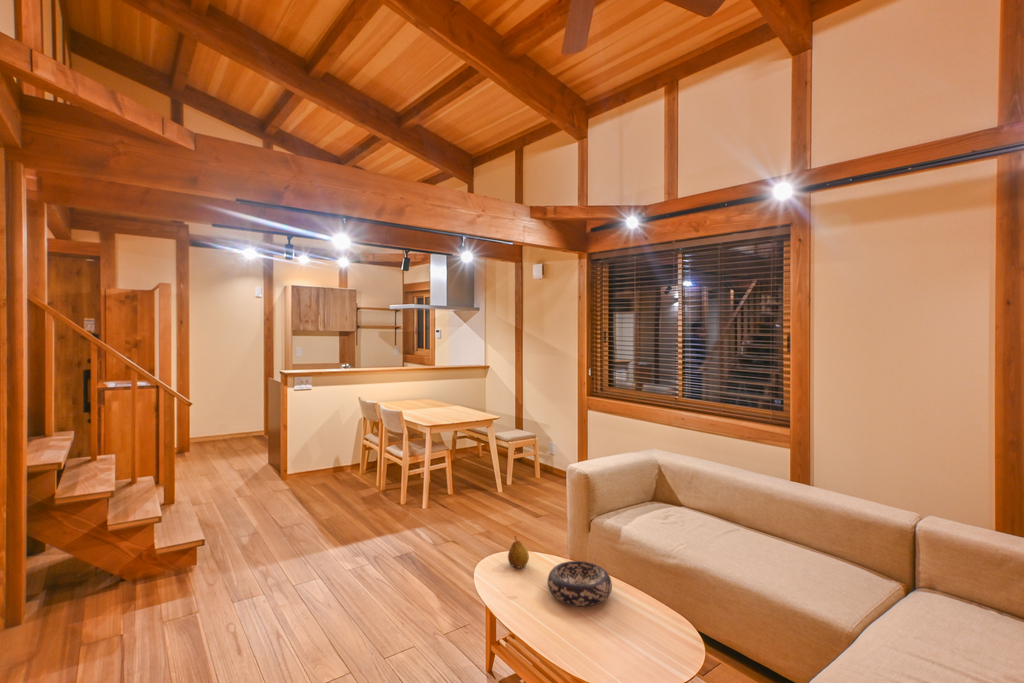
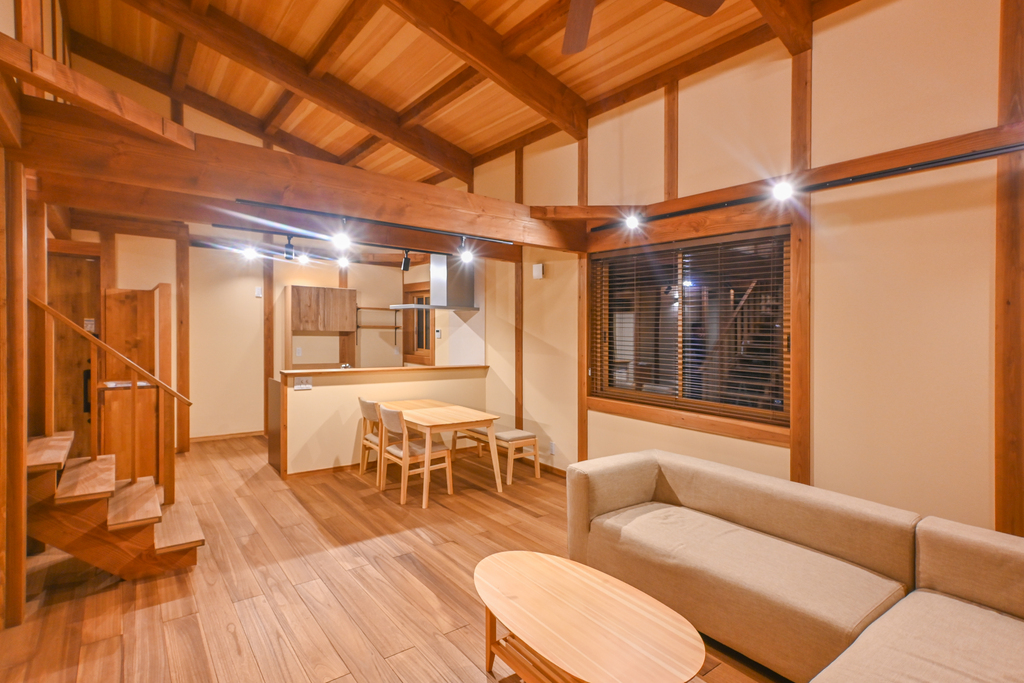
- decorative bowl (579, 582)
- fruit (518, 551)
